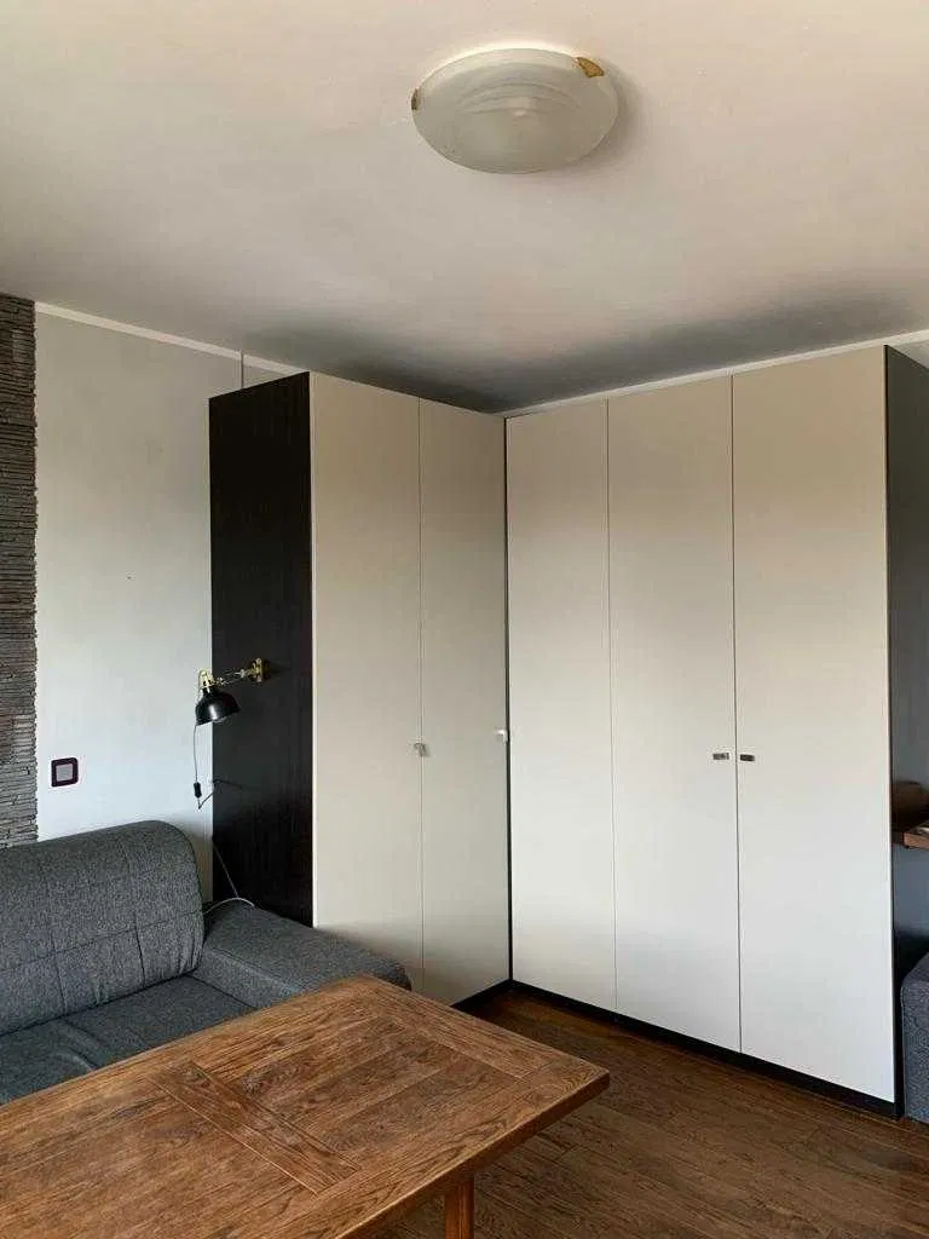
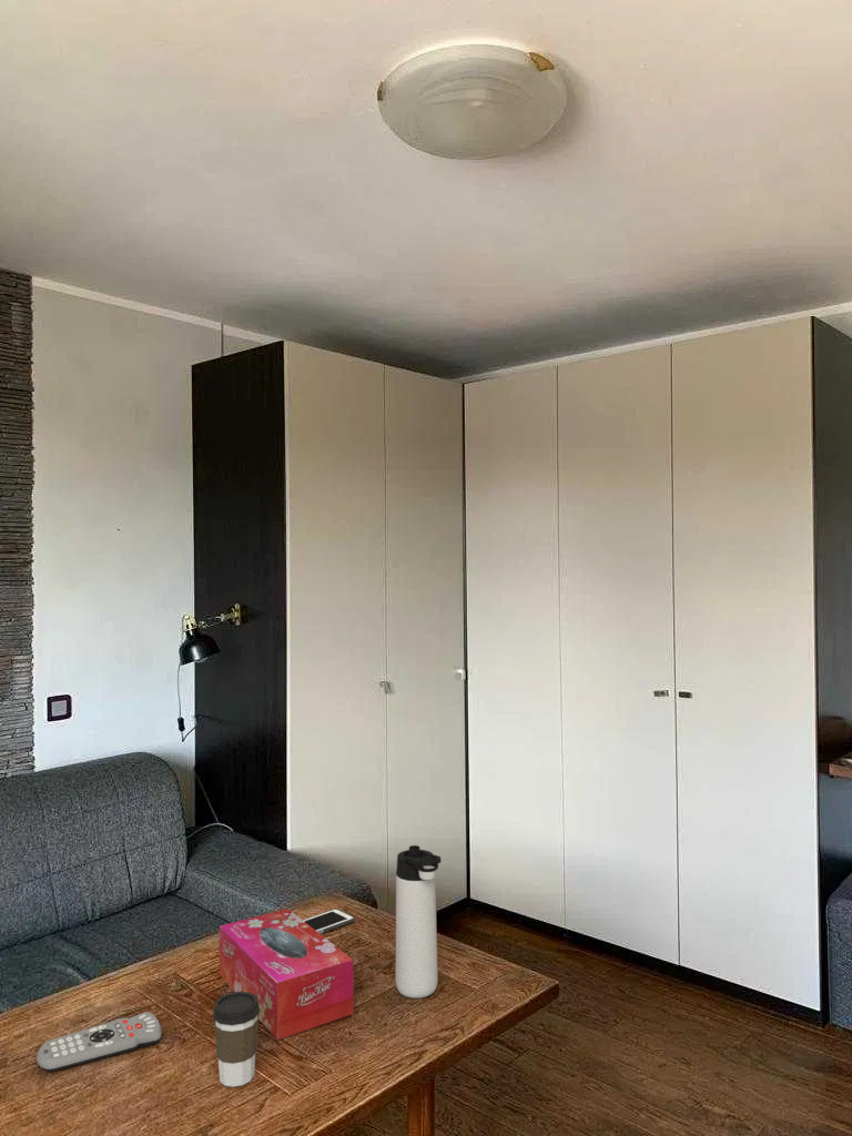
+ cell phone (321, 923)
+ thermos bottle (419, 922)
+ remote control (100, 1042)
+ coffee cup (236, 1038)
+ tissue box (283, 967)
